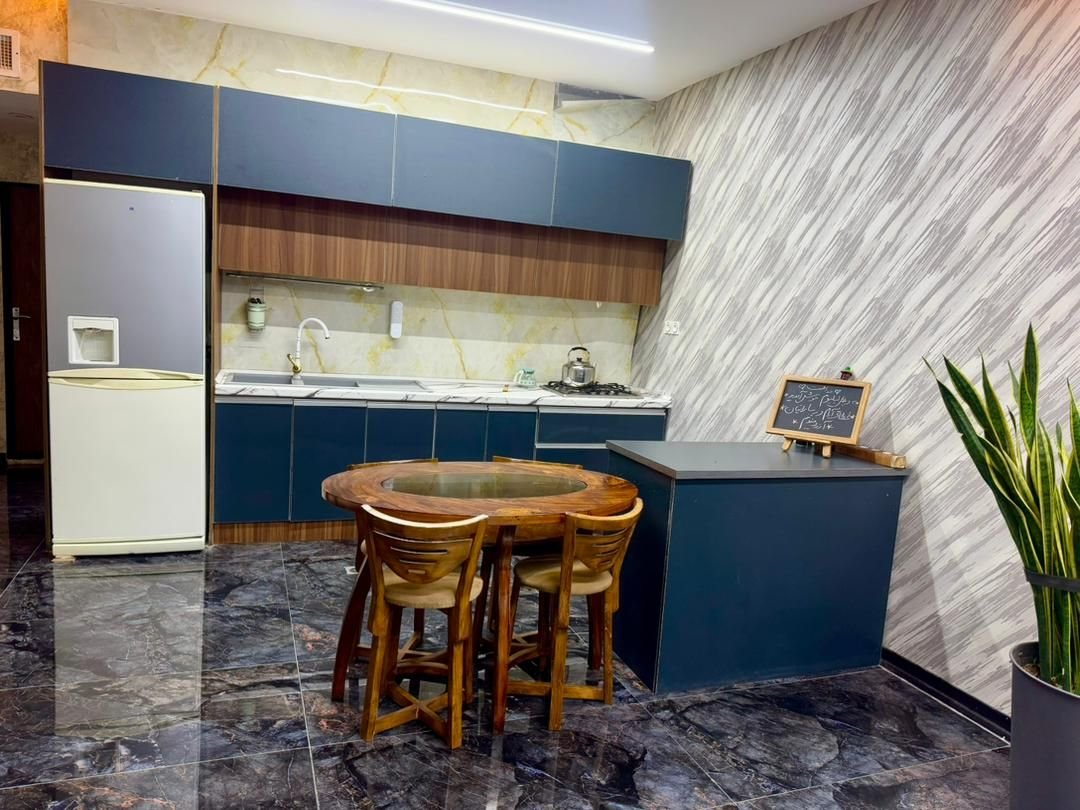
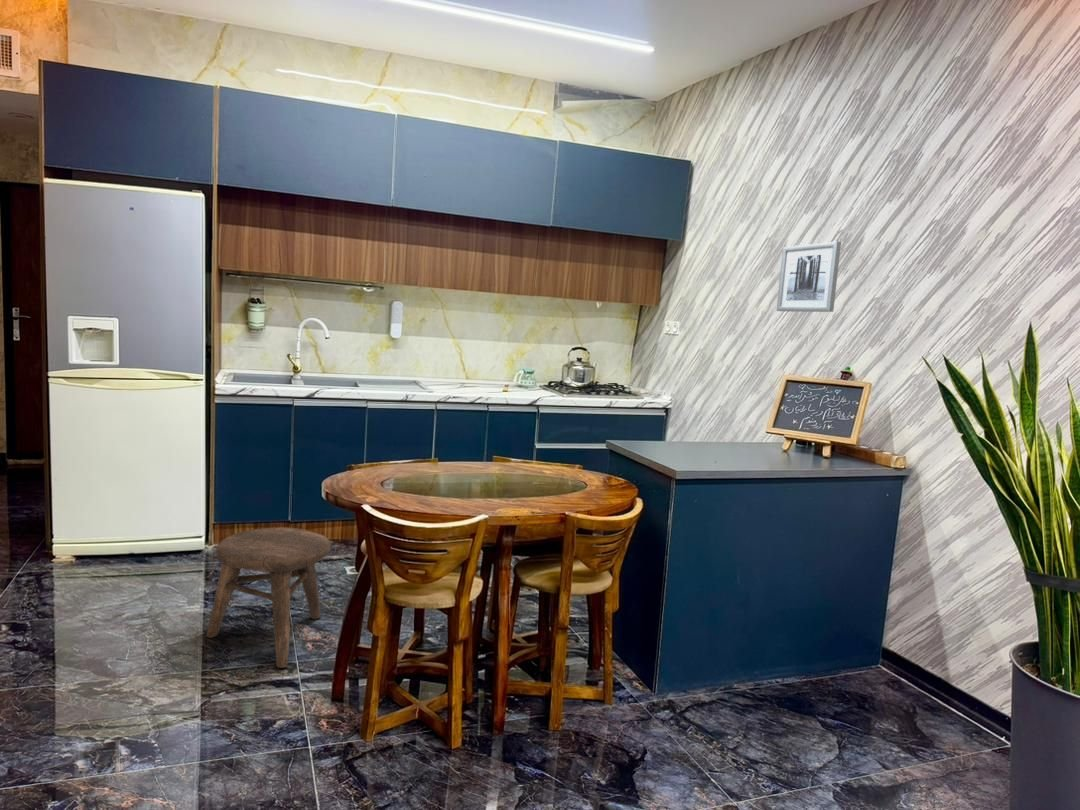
+ stool (265, 592)
+ wall art (807, 278)
